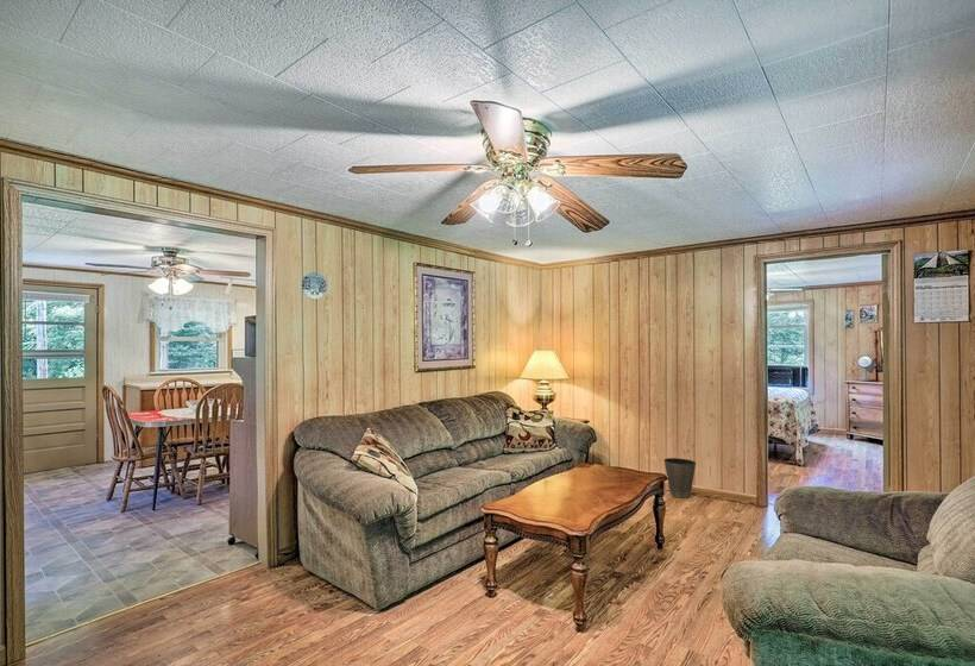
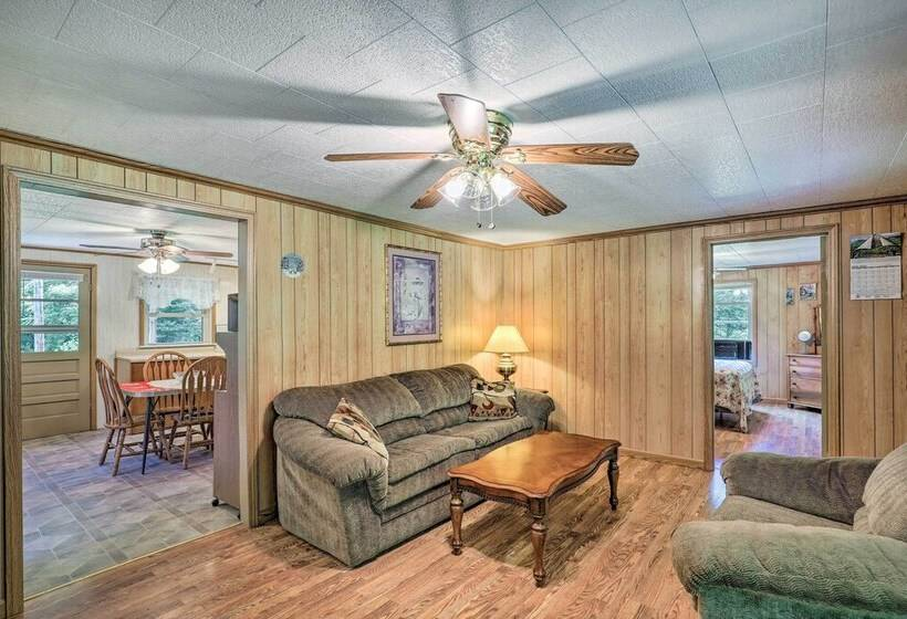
- waste basket (679, 477)
